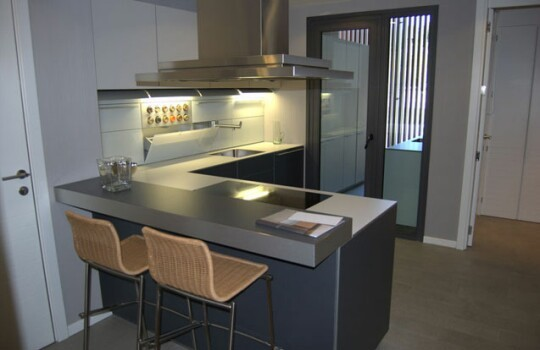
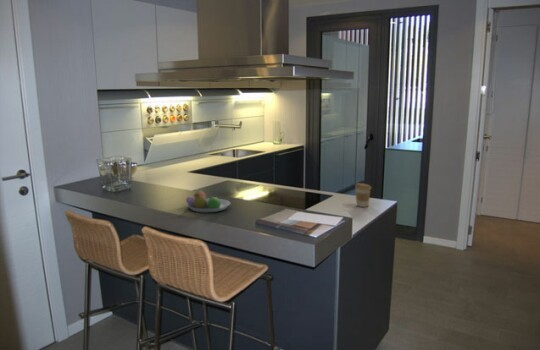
+ fruit bowl (208, 199)
+ coffee cup (362, 194)
